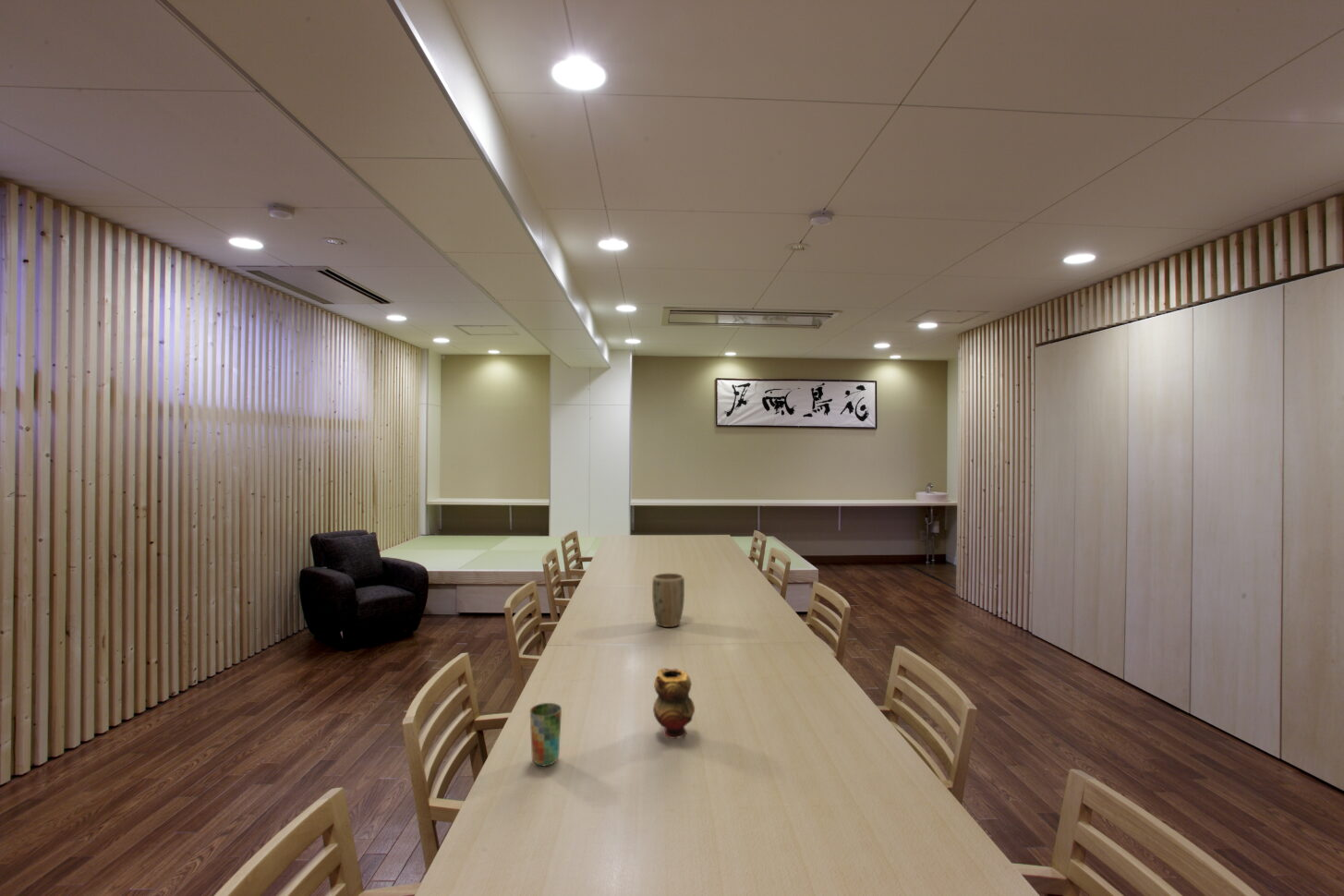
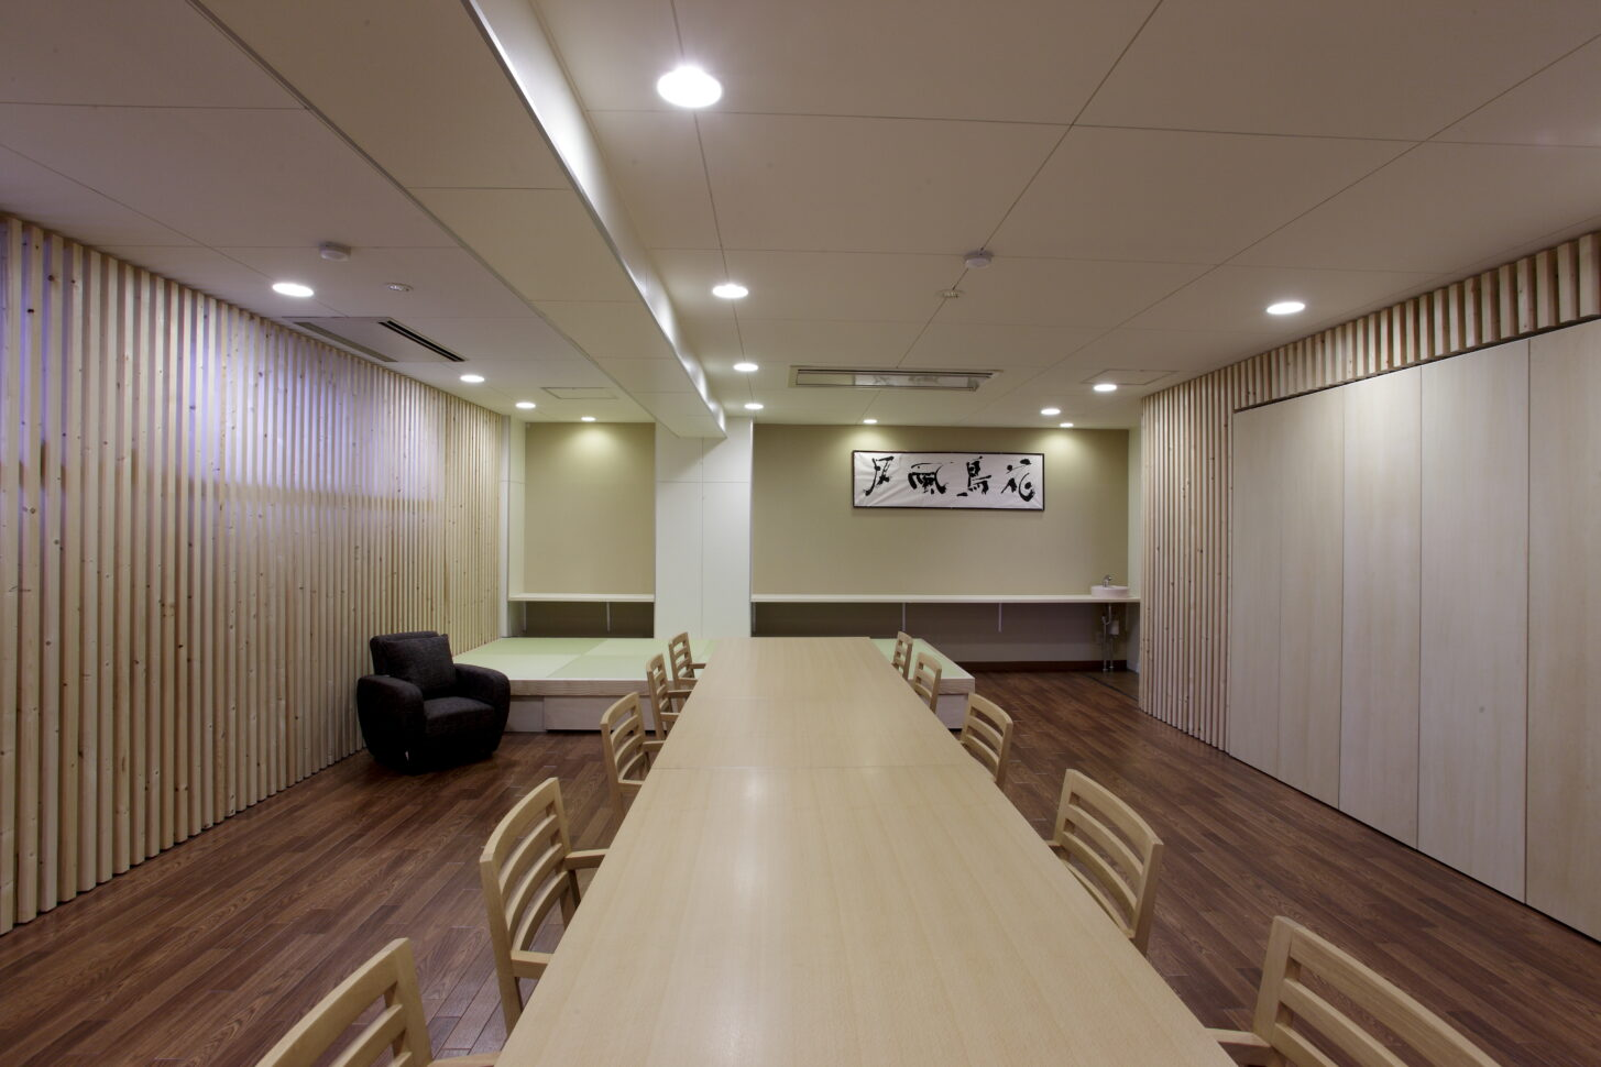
- cup (545, 734)
- teapot (674, 697)
- plant pot (668, 599)
